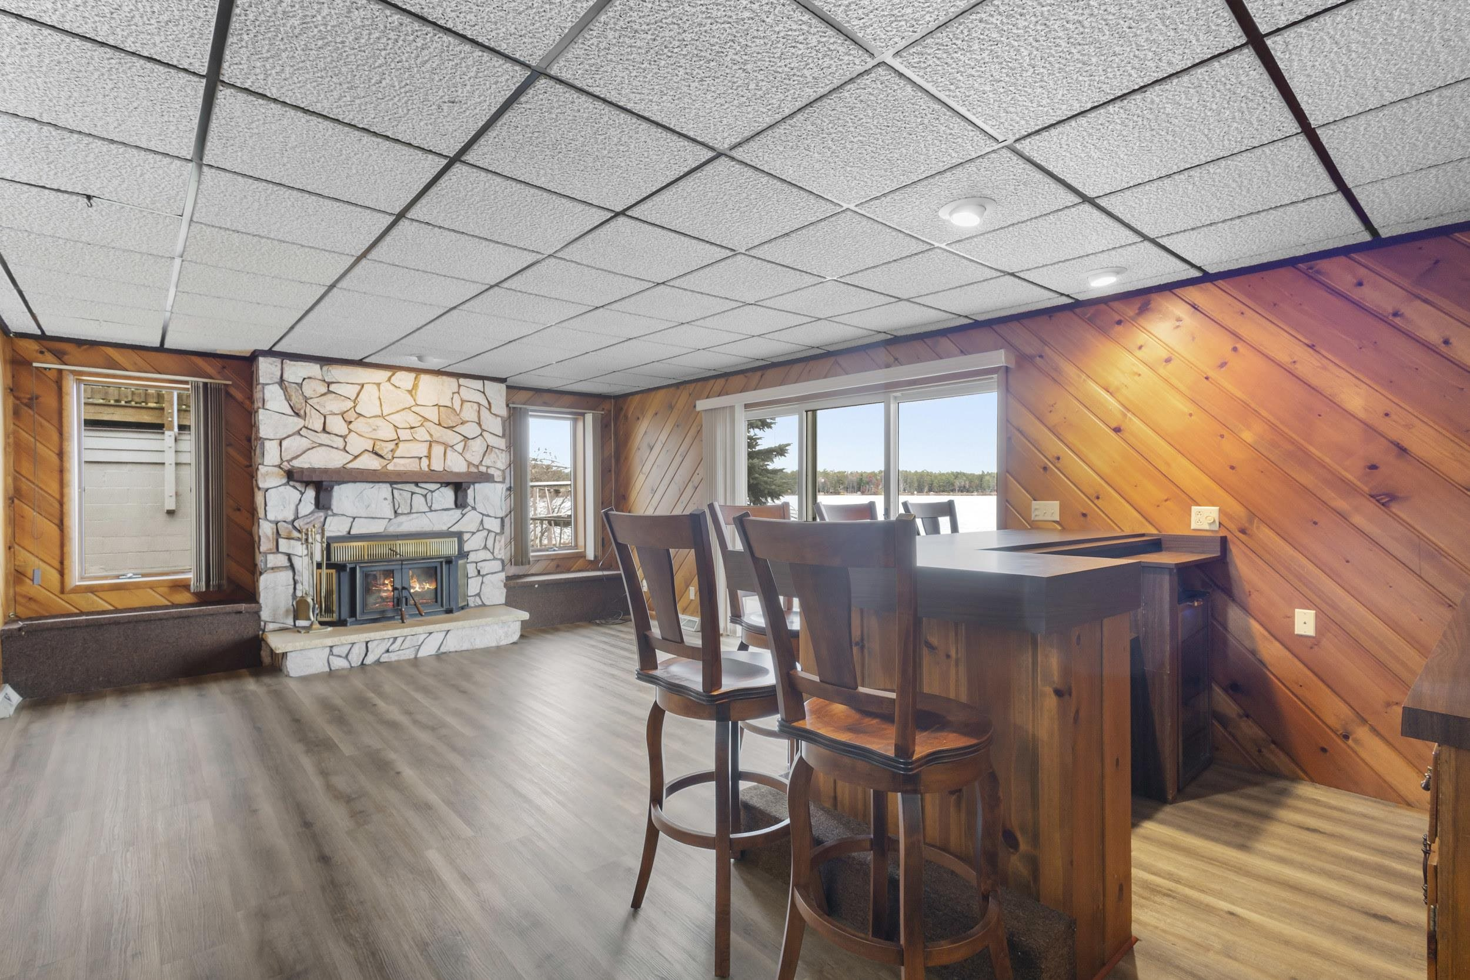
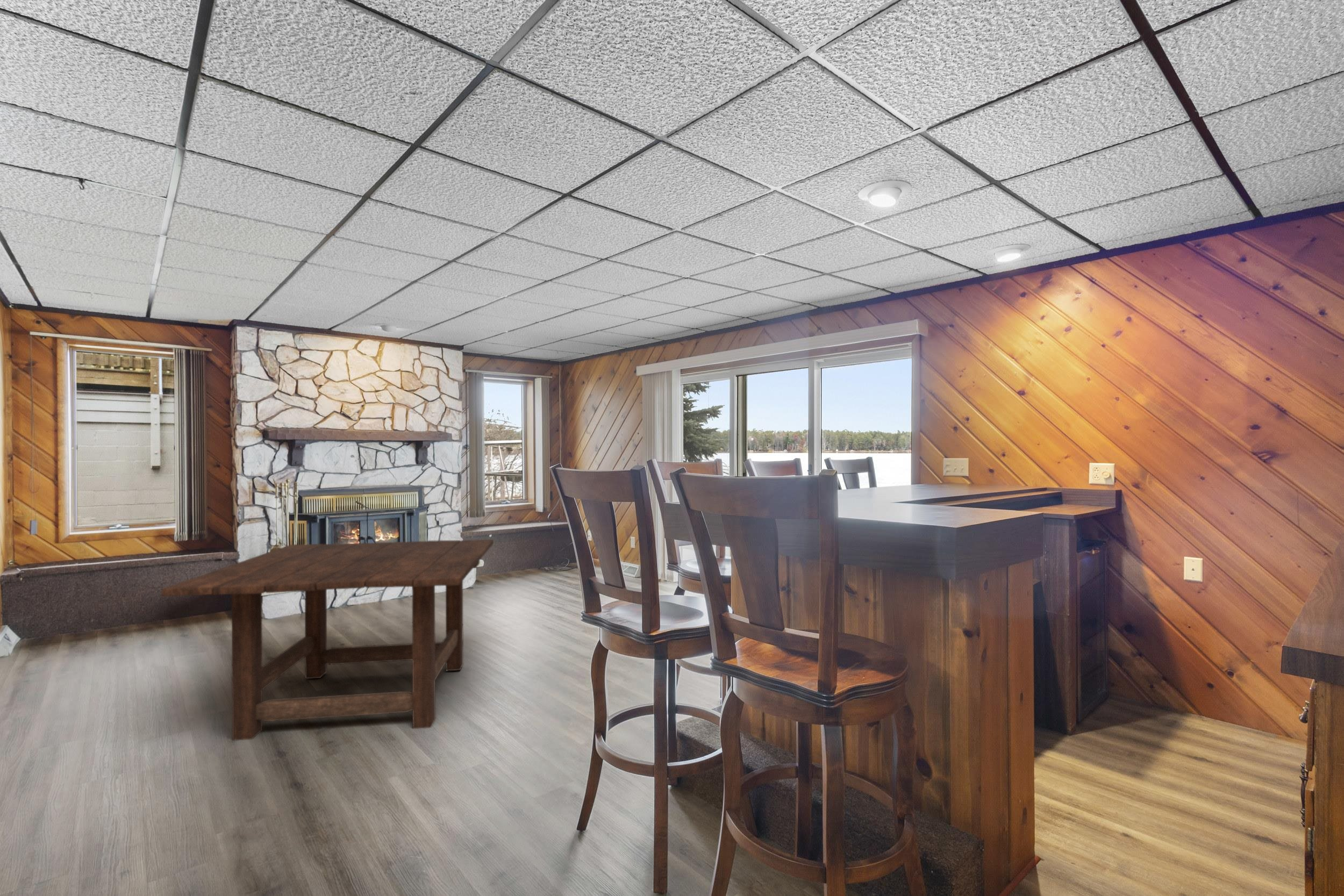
+ dining table (366, 646)
